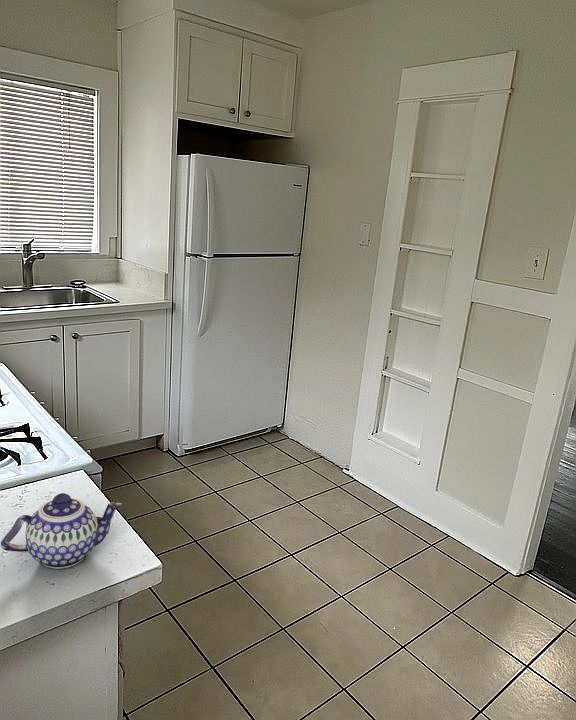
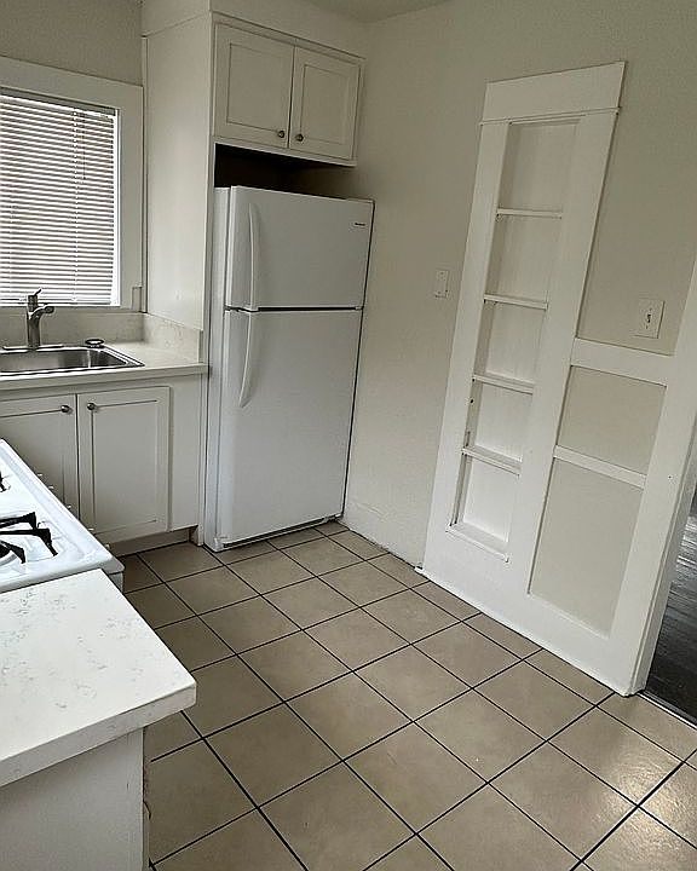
- teapot (64, 525)
